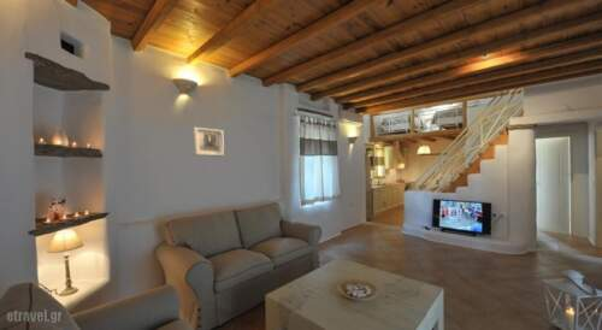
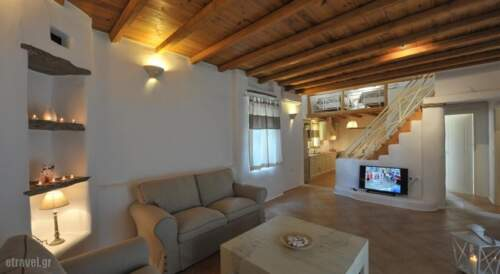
- wall art (209, 142)
